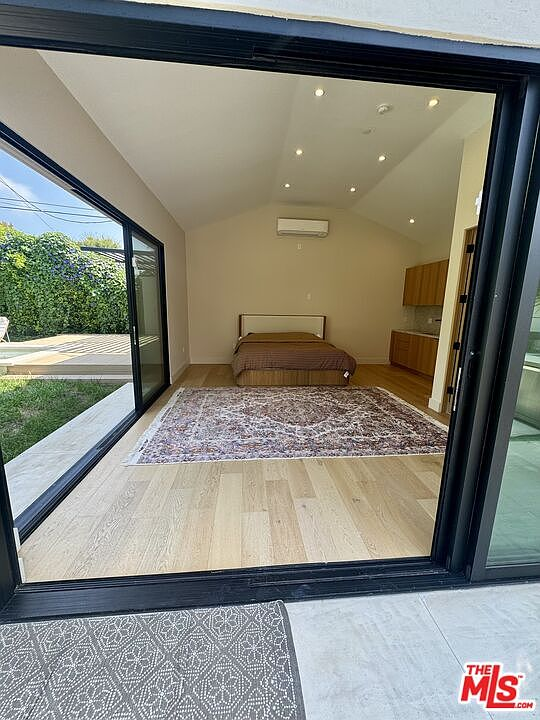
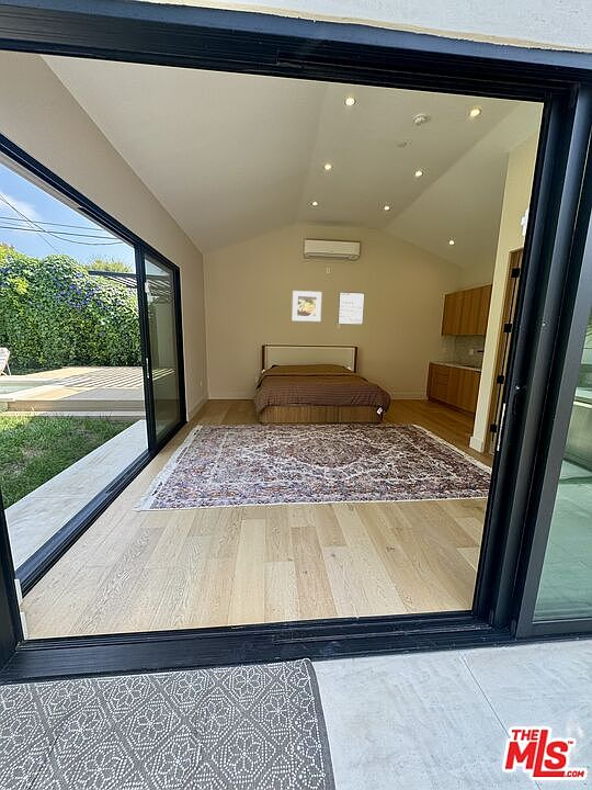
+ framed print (306, 306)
+ wall art (351, 308)
